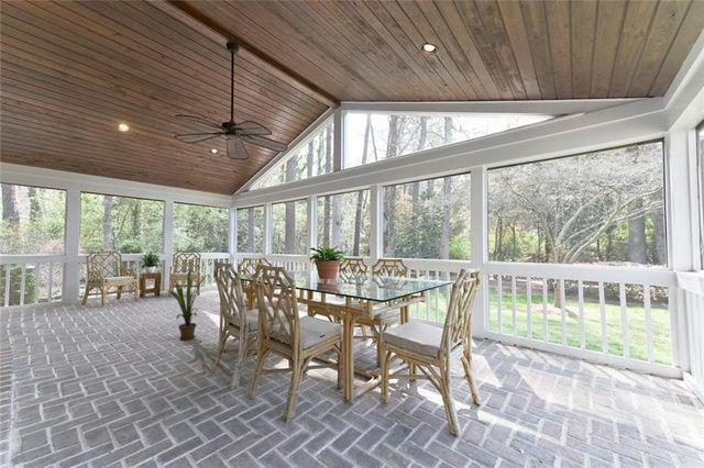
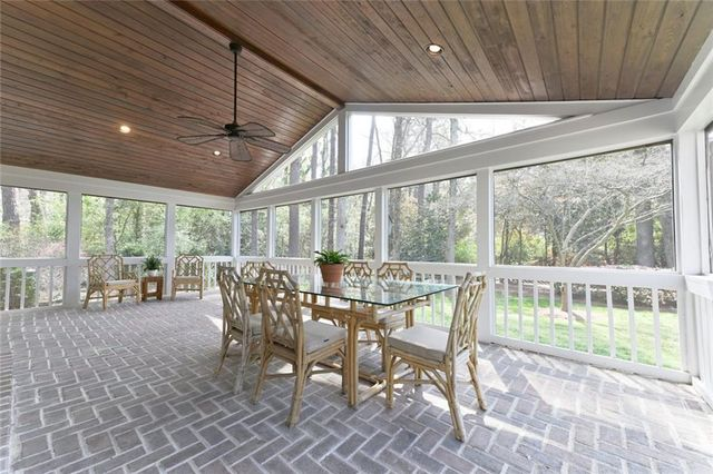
- house plant (189, 302)
